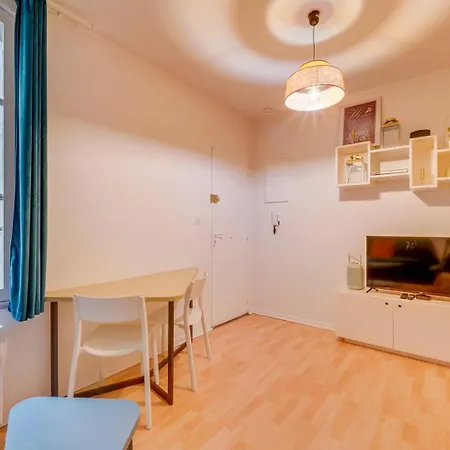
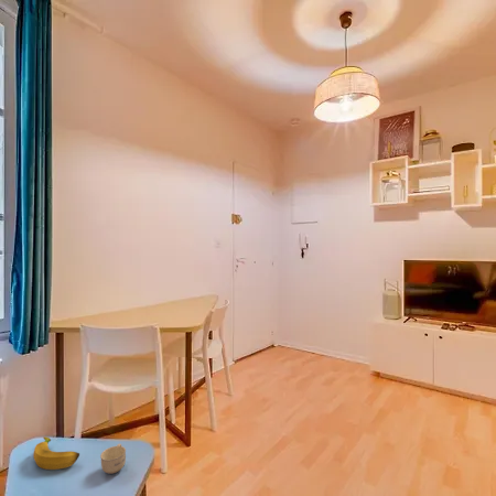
+ cup (115, 459)
+ banana (56, 452)
